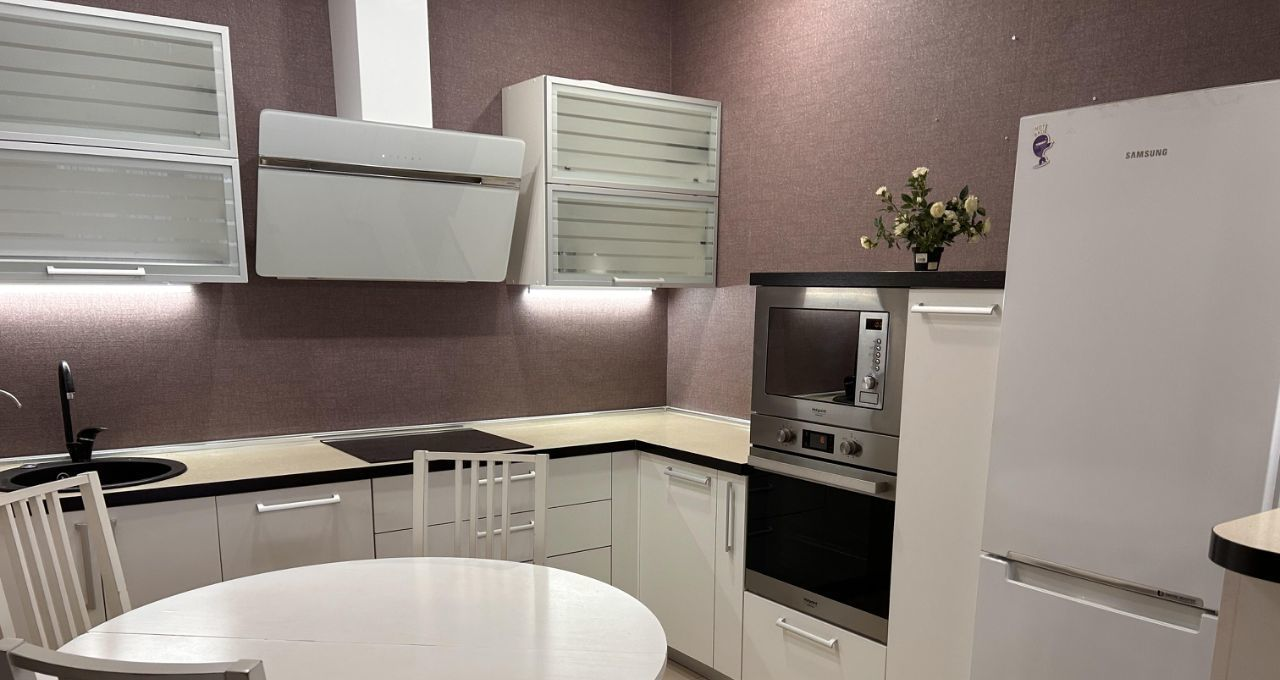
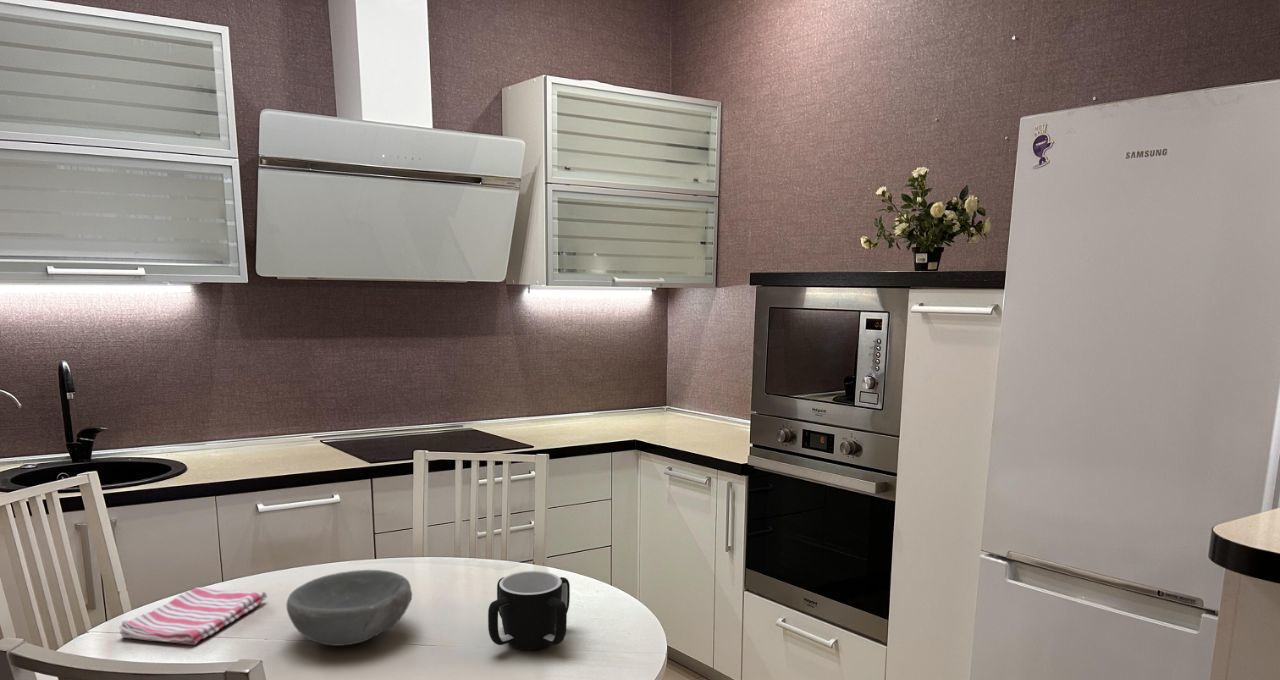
+ bowl (350, 610)
+ dish towel (197, 611)
+ mug (530, 611)
